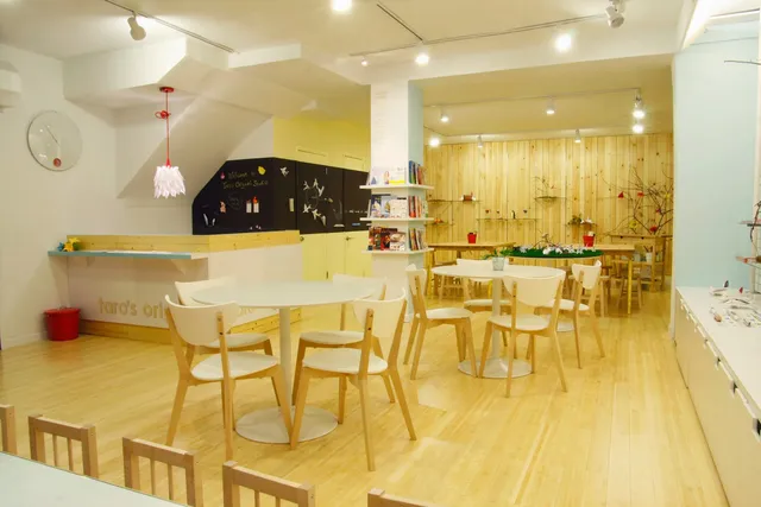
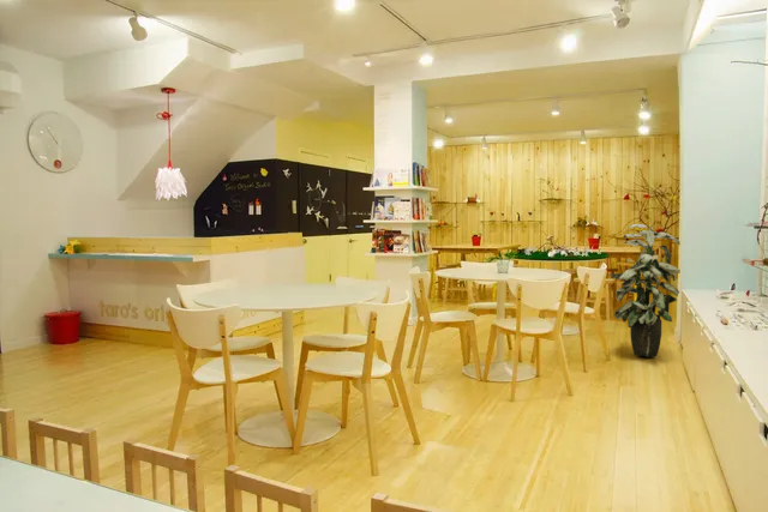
+ indoor plant (643, 289)
